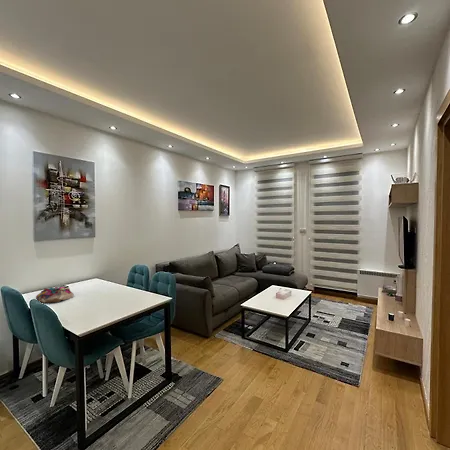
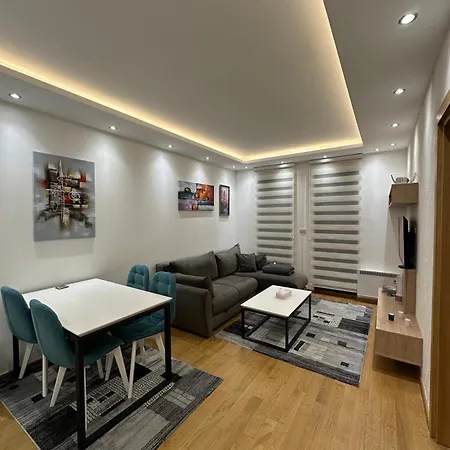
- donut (55, 293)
